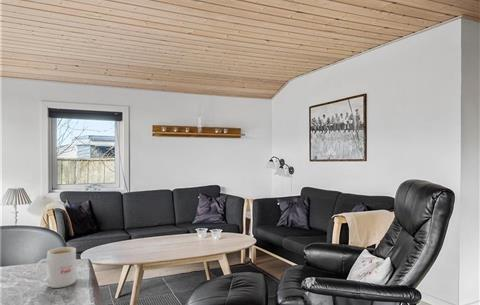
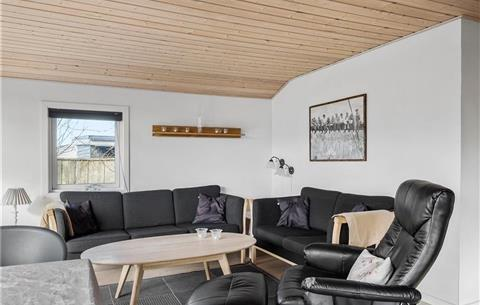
- mug (56, 268)
